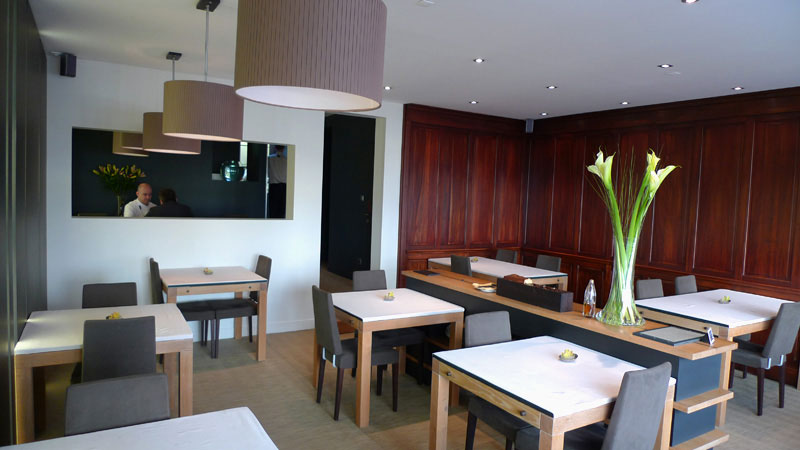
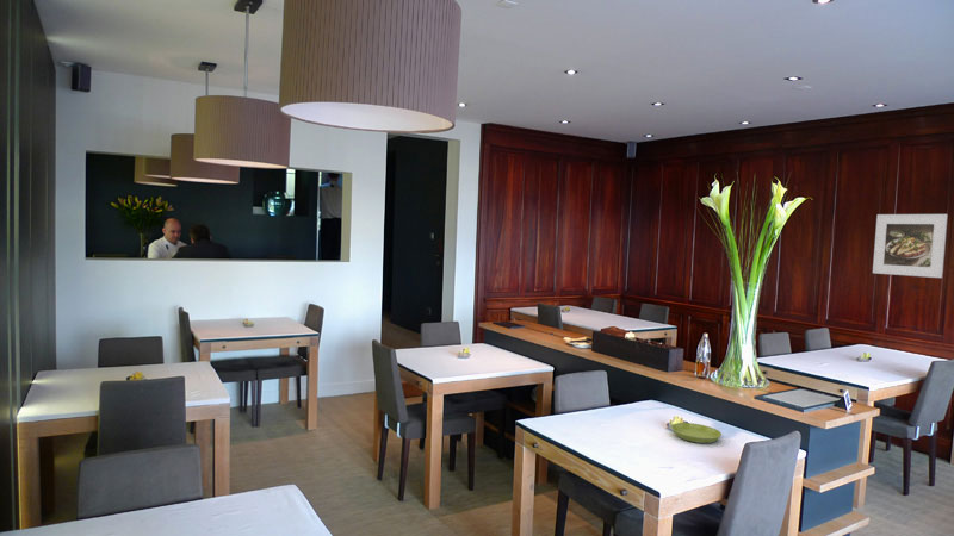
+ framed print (907, 244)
+ saucer (695, 434)
